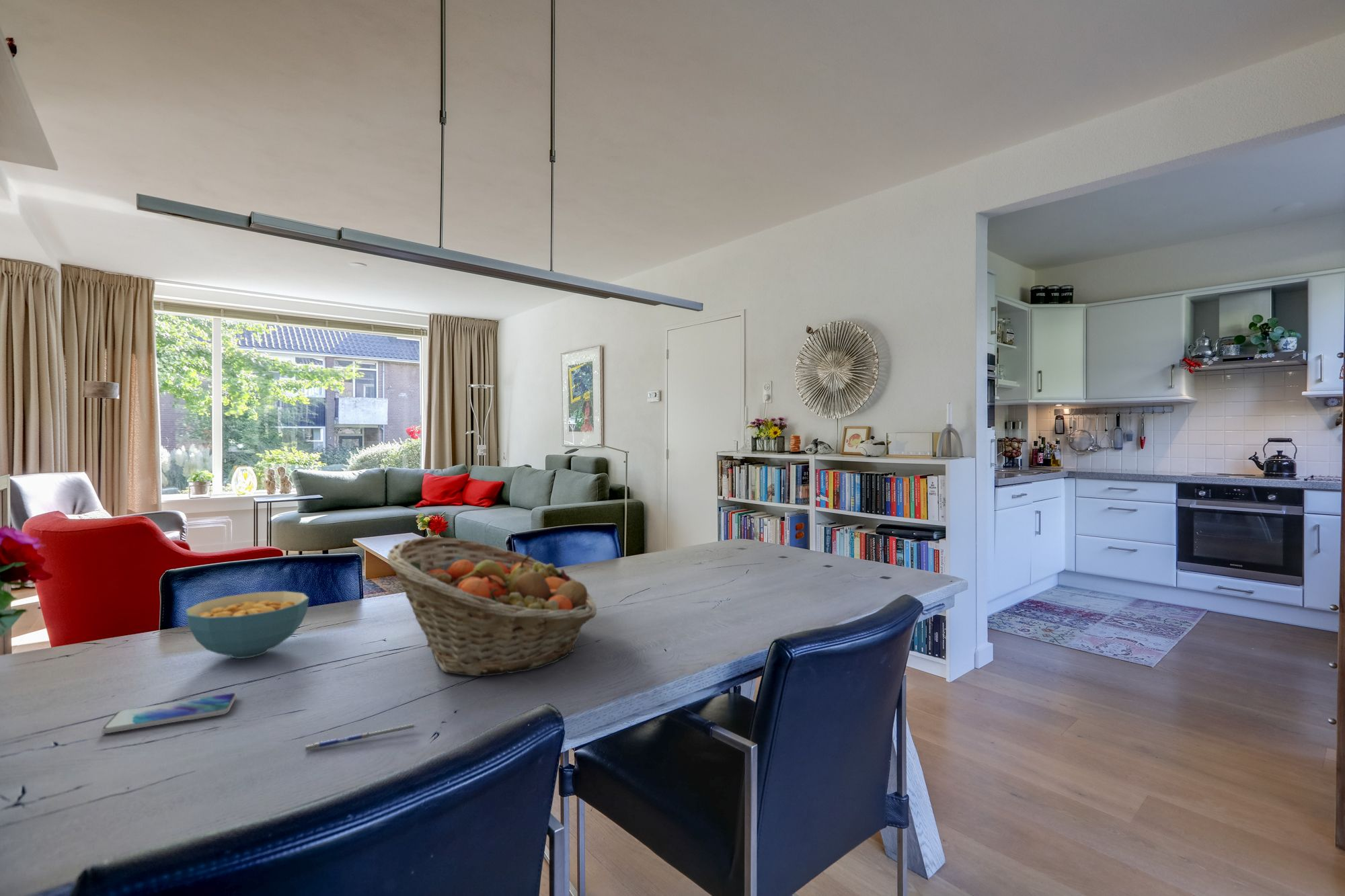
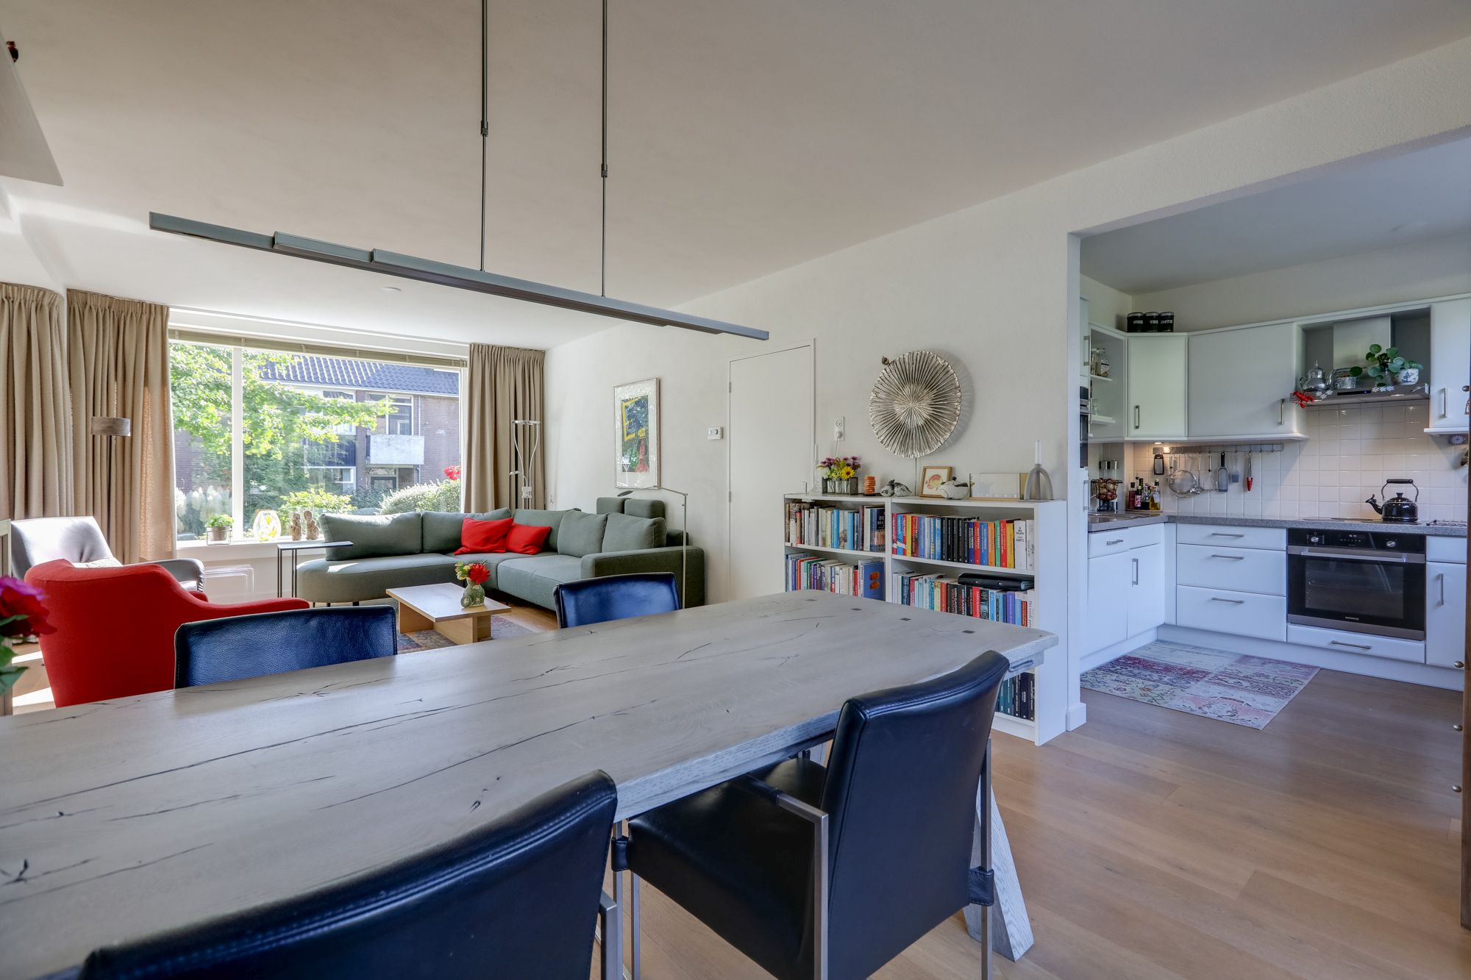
- fruit basket (496, 594)
- pen (363, 736)
- smartphone (173, 712)
- cereal bowl (249, 628)
